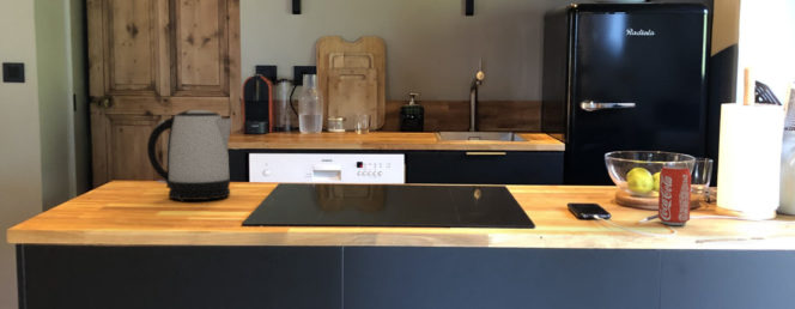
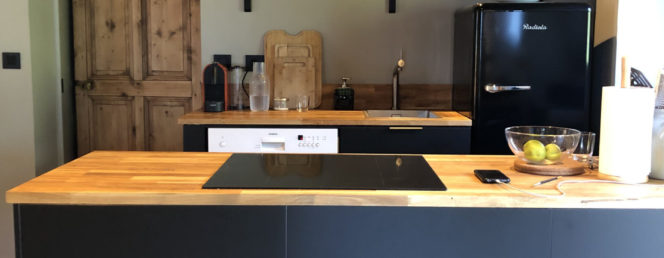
- kettle (189, 153)
- beverage can (674, 195)
